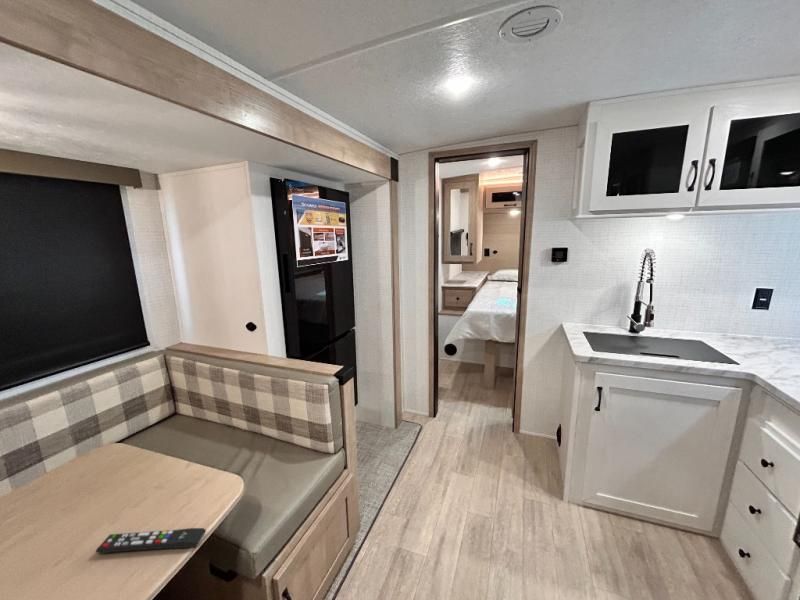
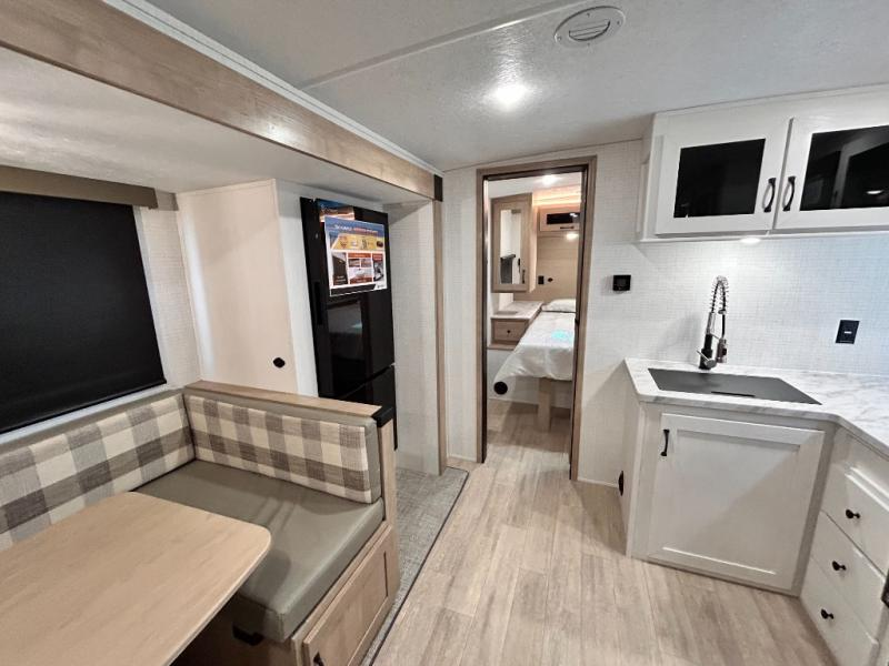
- remote control (152, 540)
